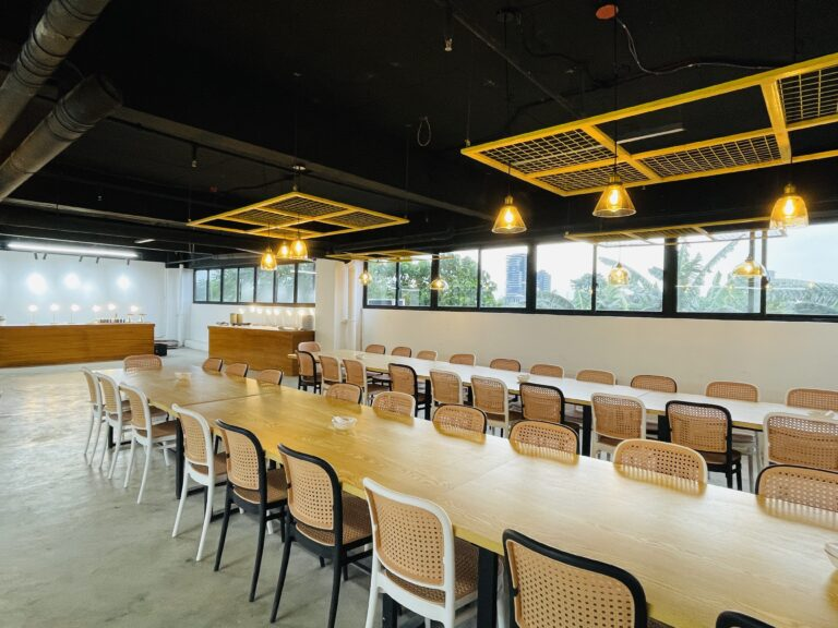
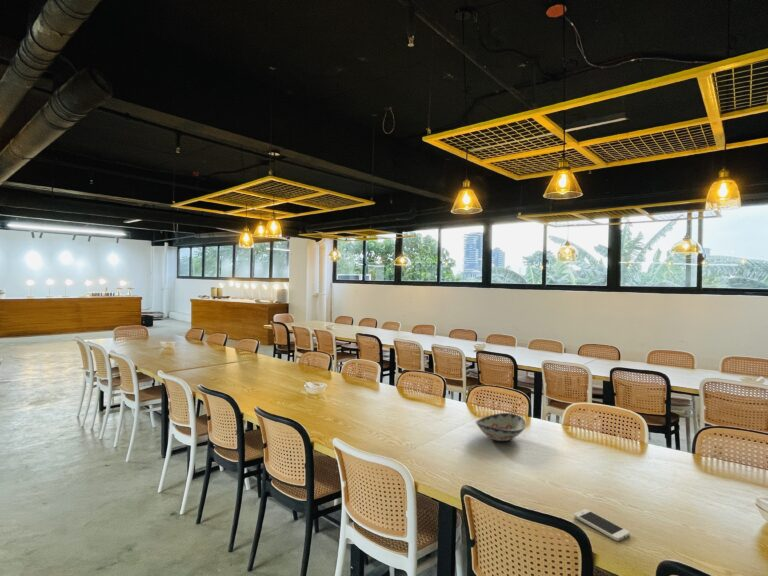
+ decorative bowl (500, 428)
+ smartphone (600, 523)
